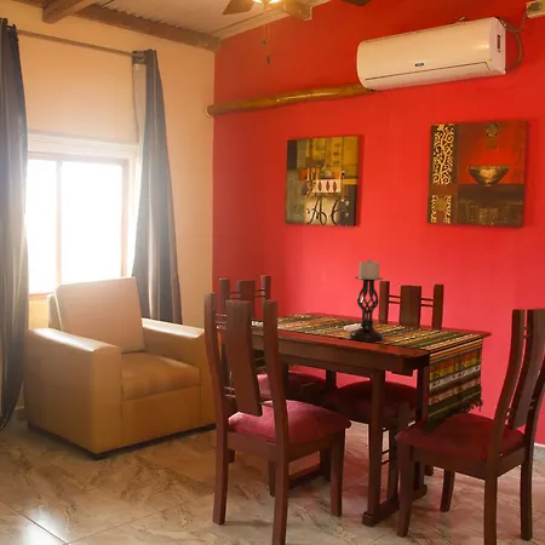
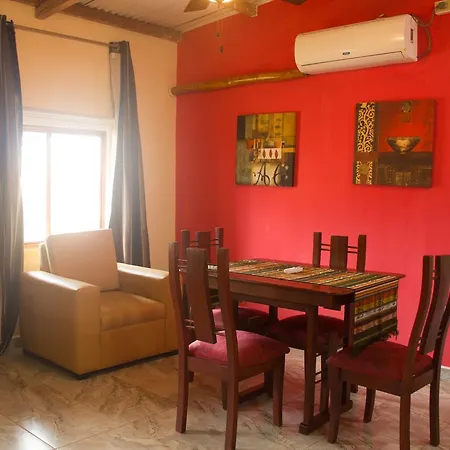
- candle holder (368, 300)
